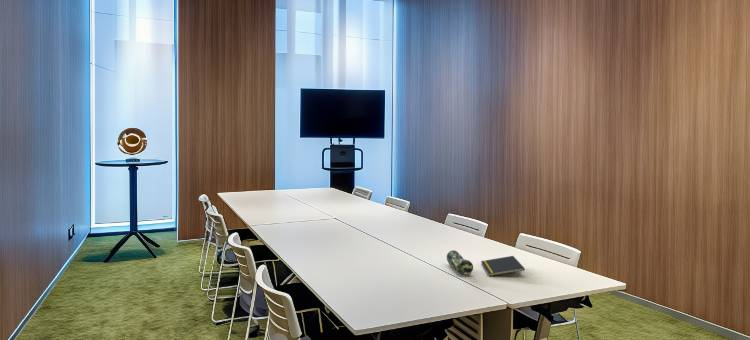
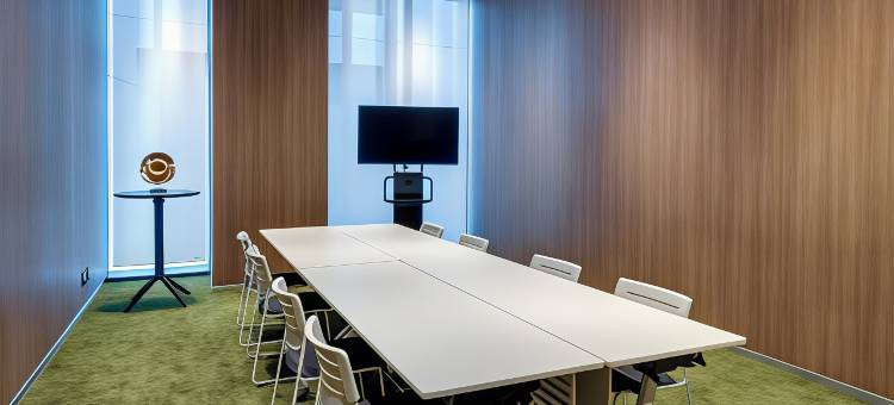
- notepad (501, 265)
- pencil case (459, 263)
